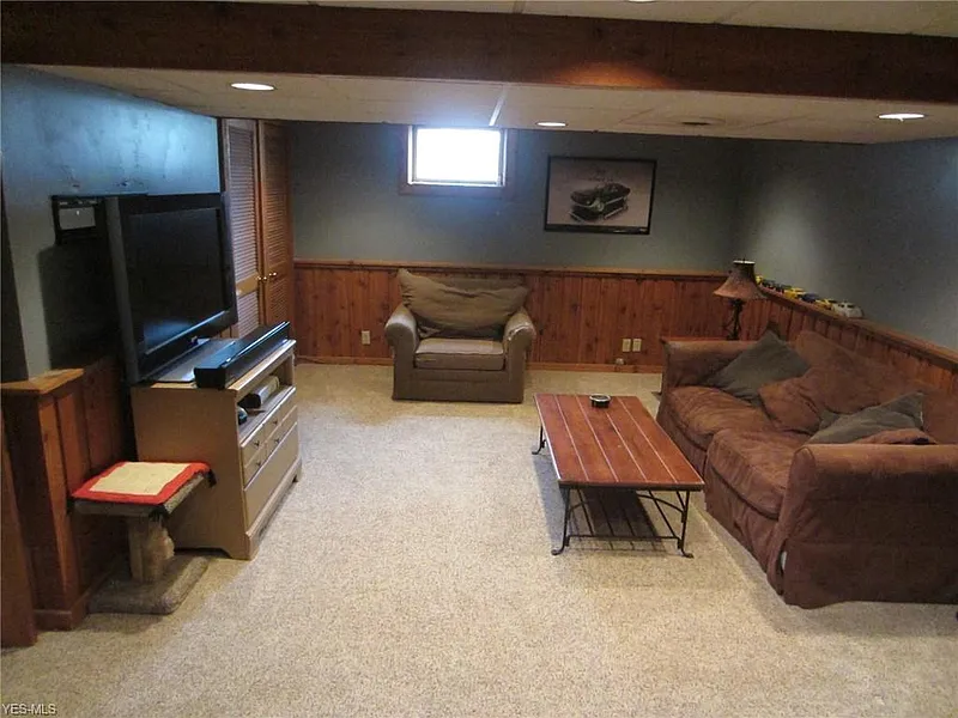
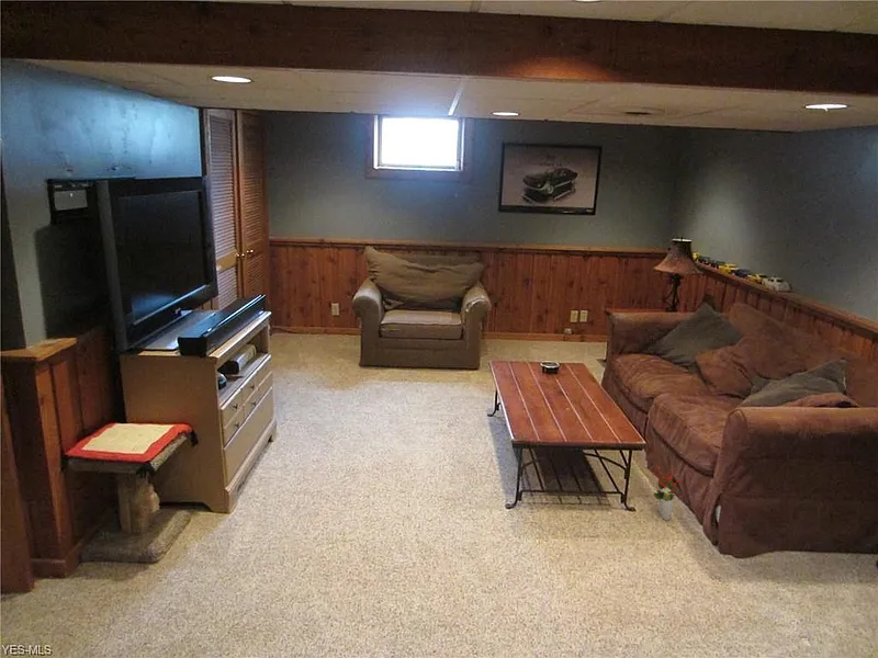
+ decorative plant (664, 490)
